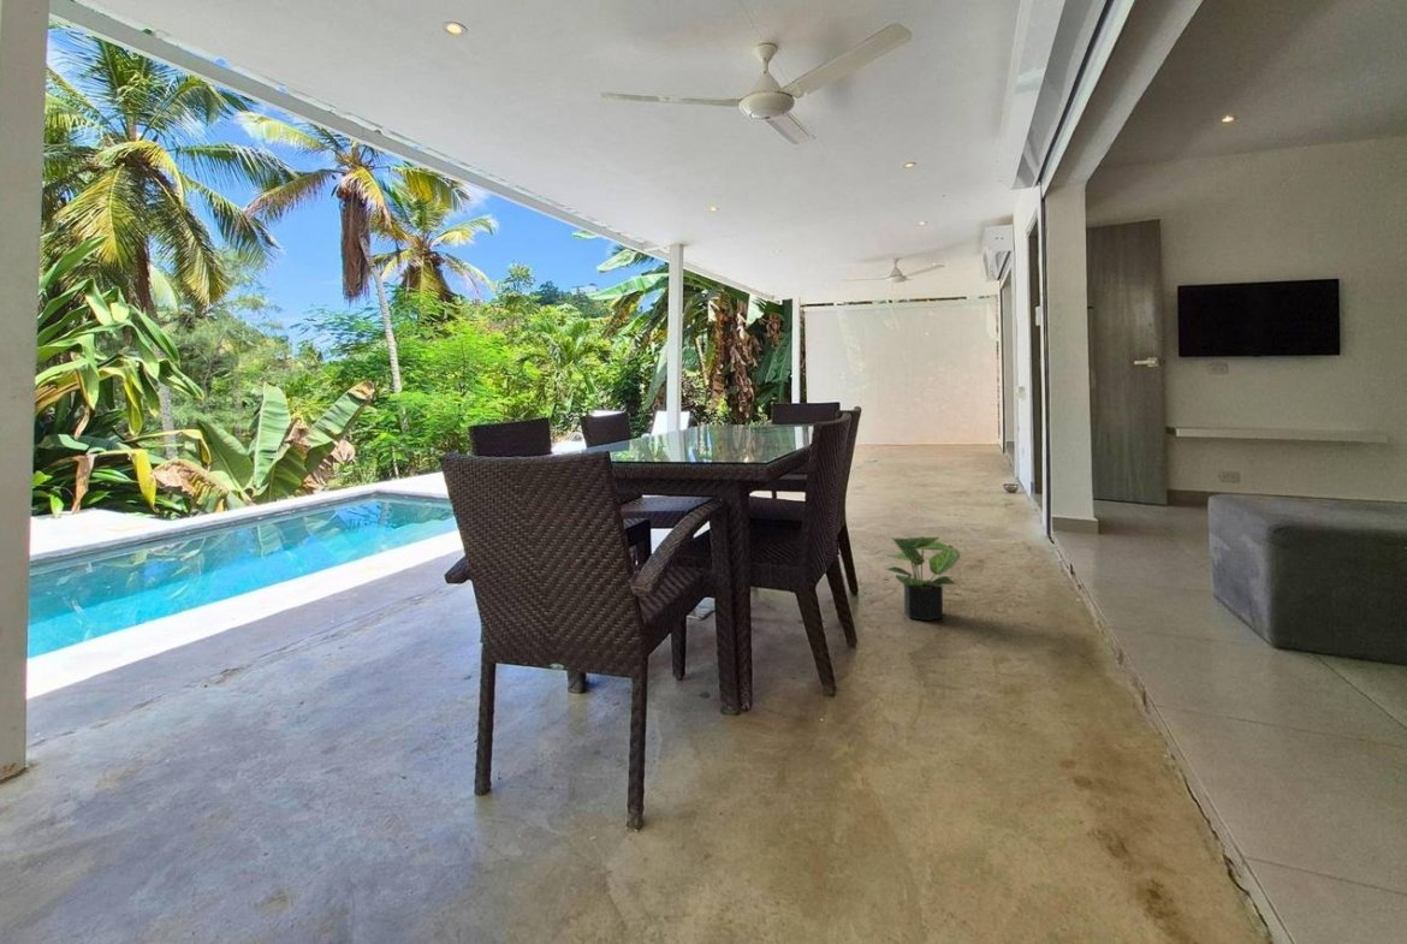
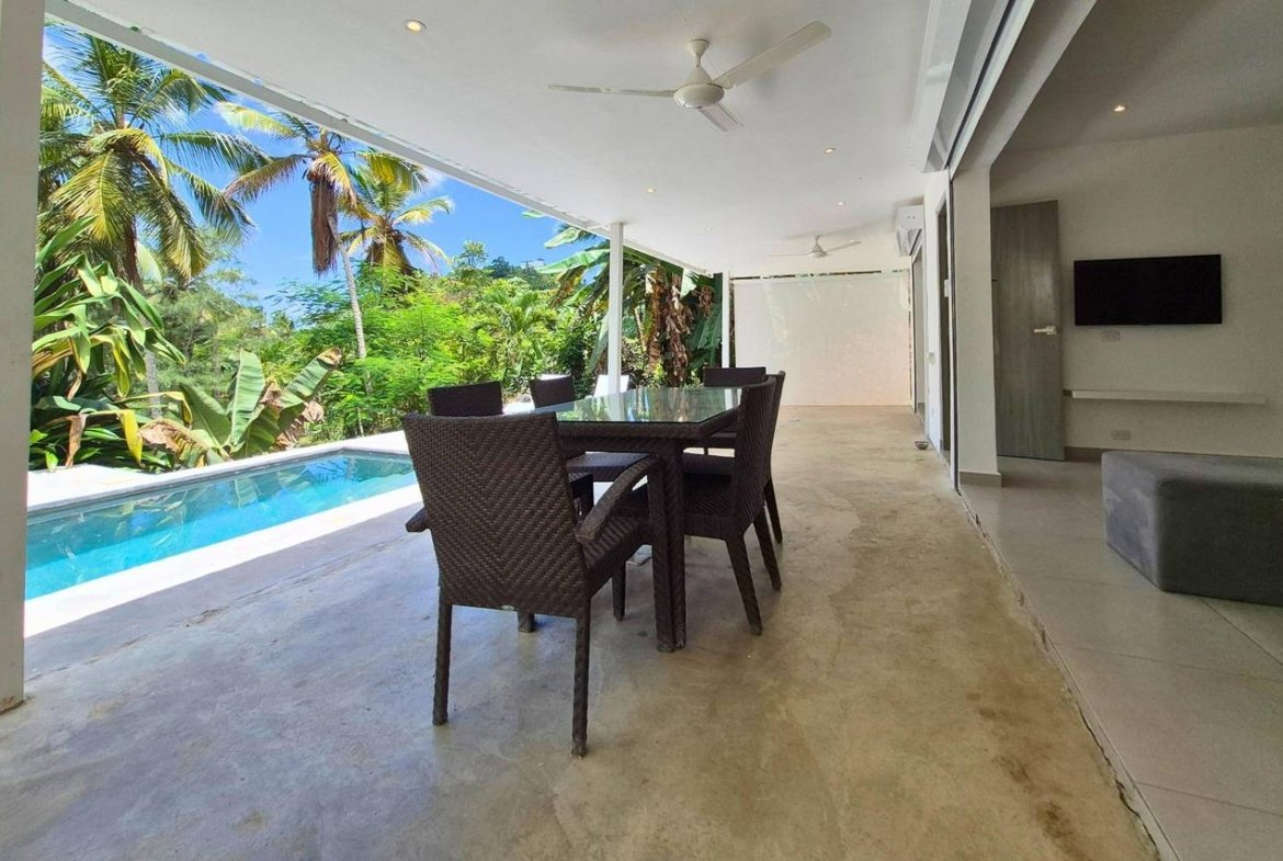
- potted plant (915, 572)
